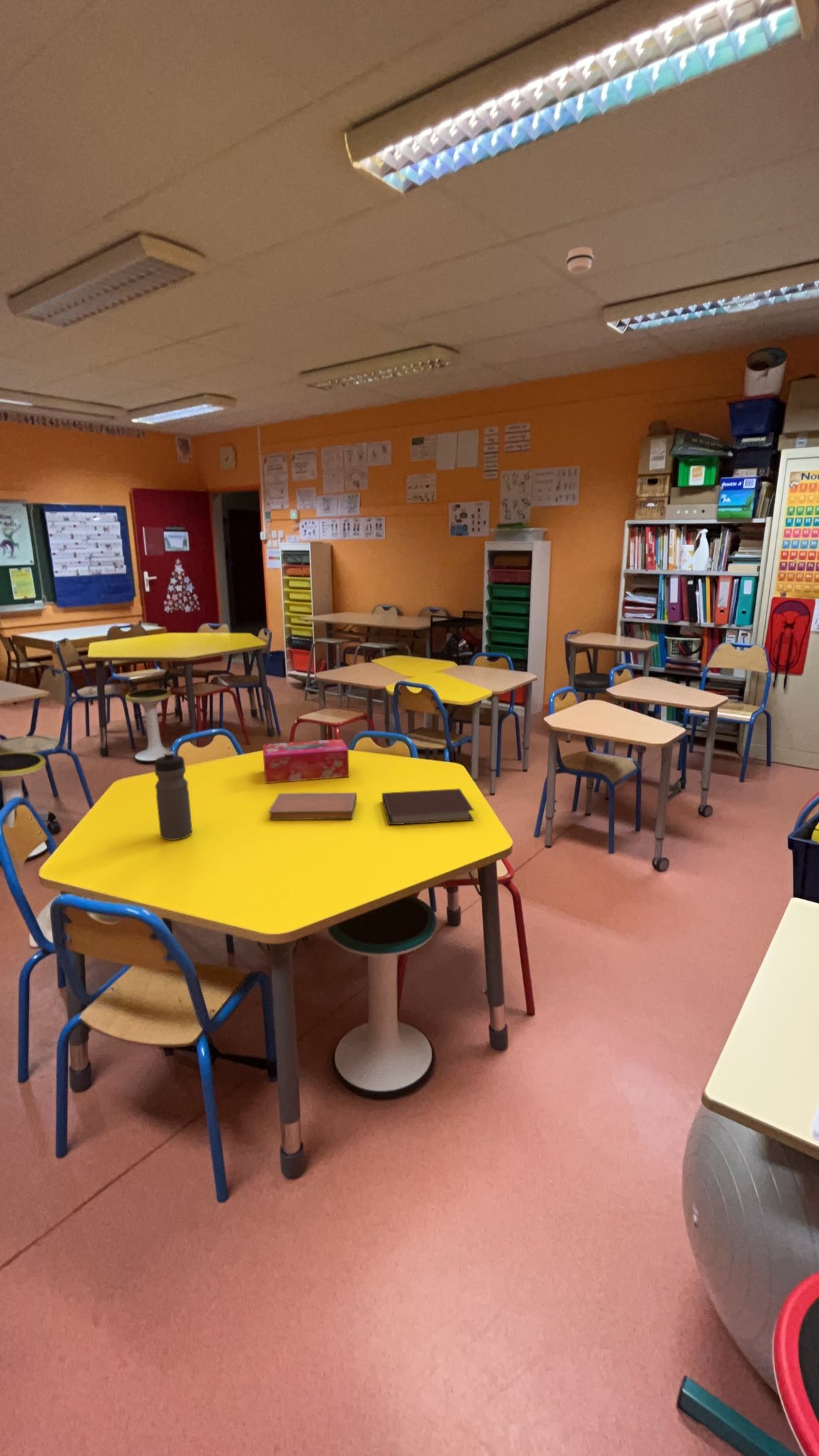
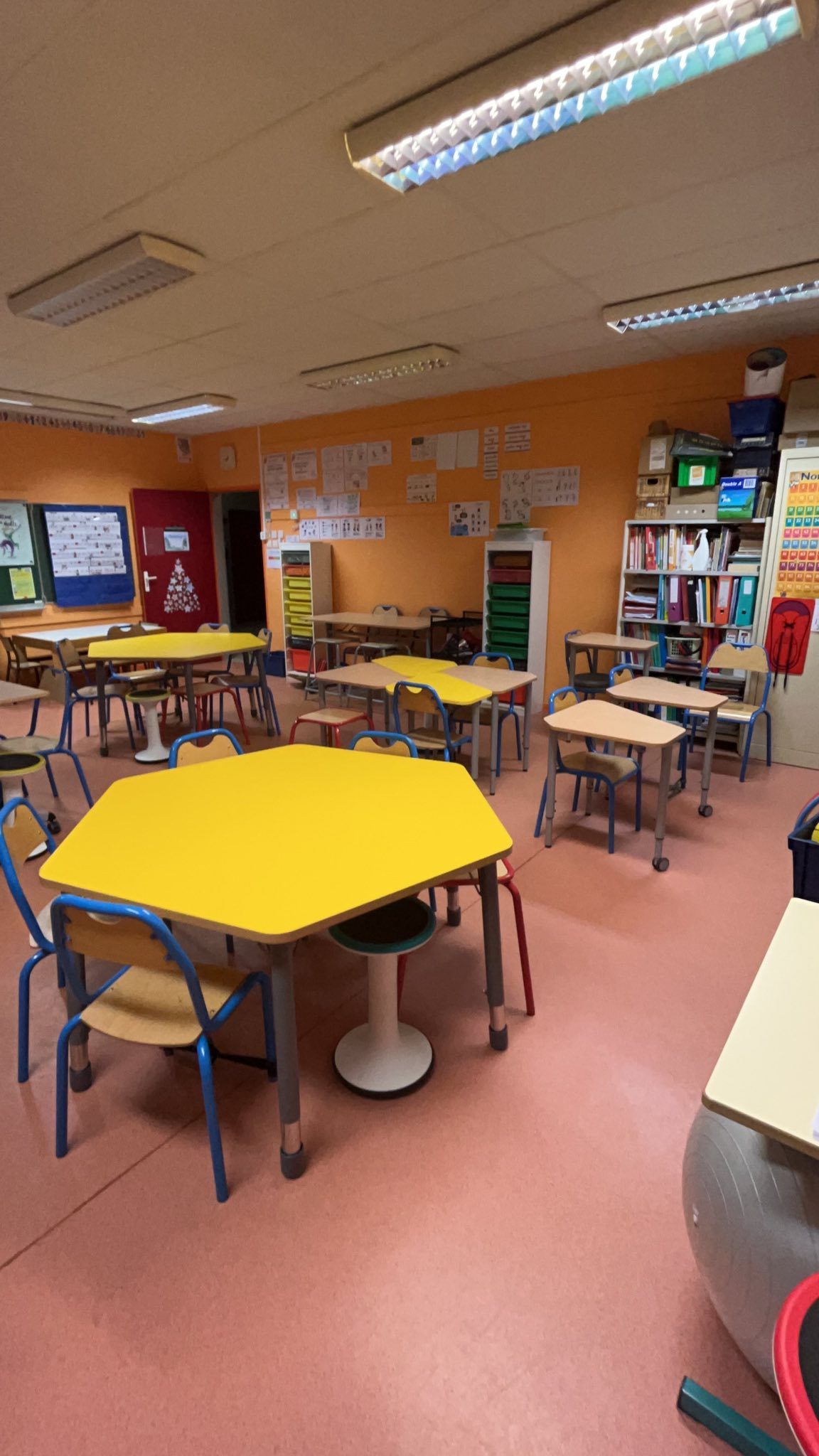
- notebook (426, 805)
- water bottle (172, 793)
- notebook (314, 805)
- smoke detector (579, 260)
- tissue box (305, 760)
